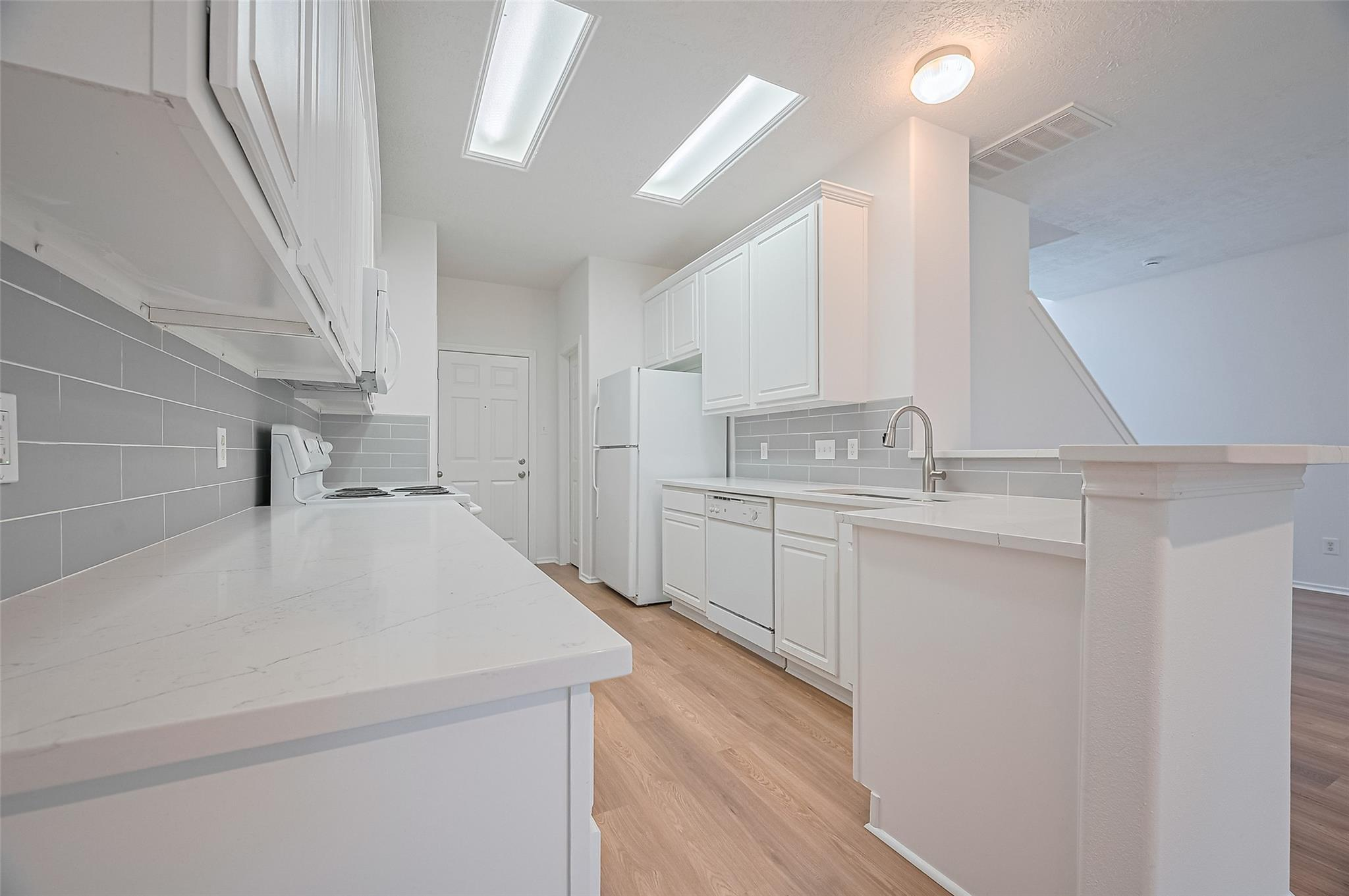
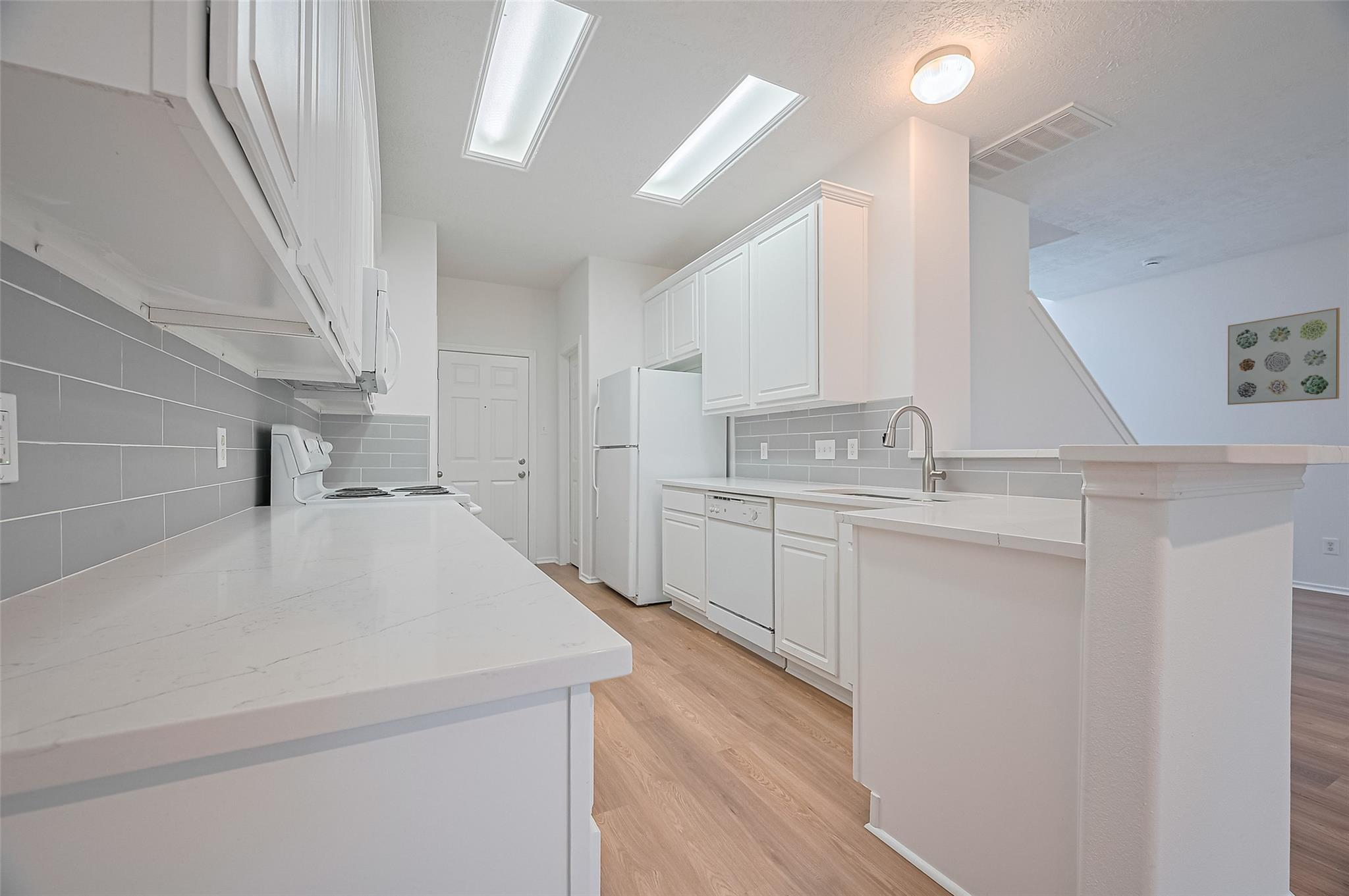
+ wall art (1279, 359)
